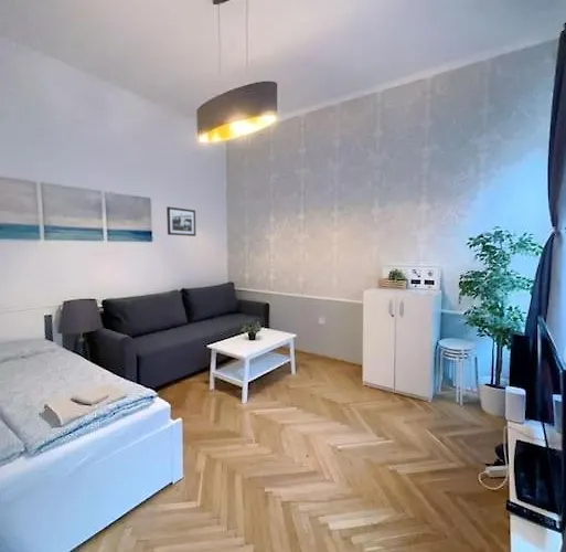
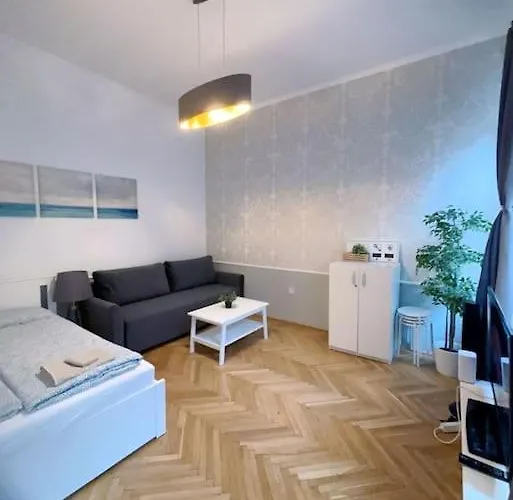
- picture frame (181, 222)
